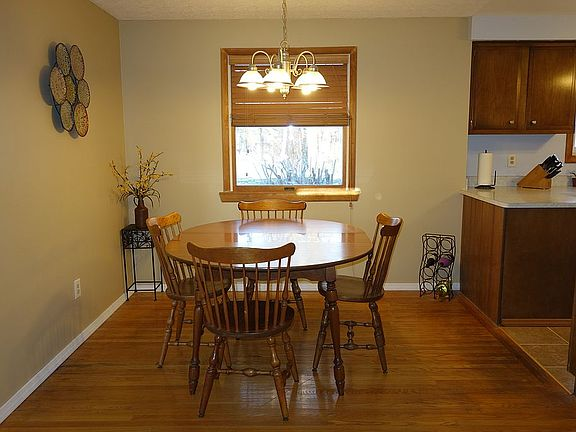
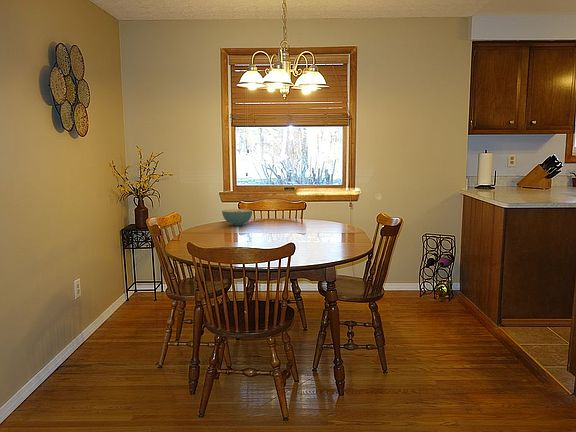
+ cereal bowl (237, 217)
